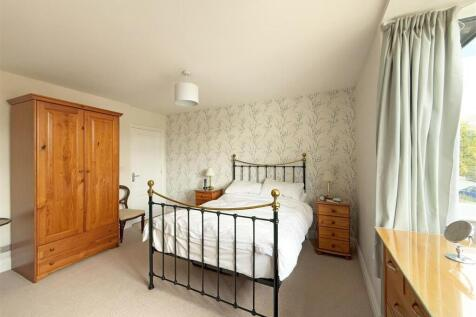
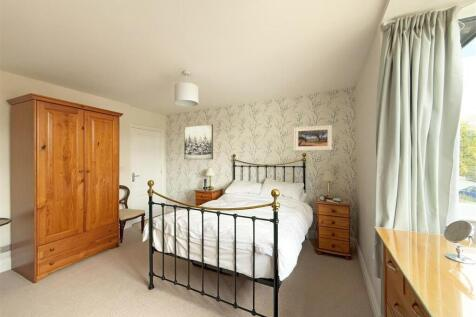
+ wall art (198, 142)
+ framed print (312, 138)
